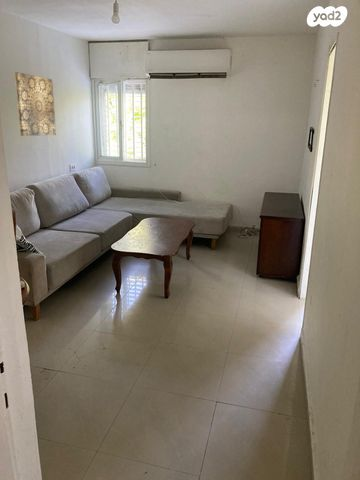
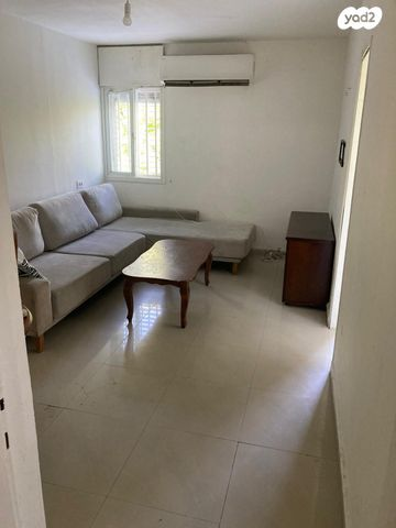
- wall art (37, 106)
